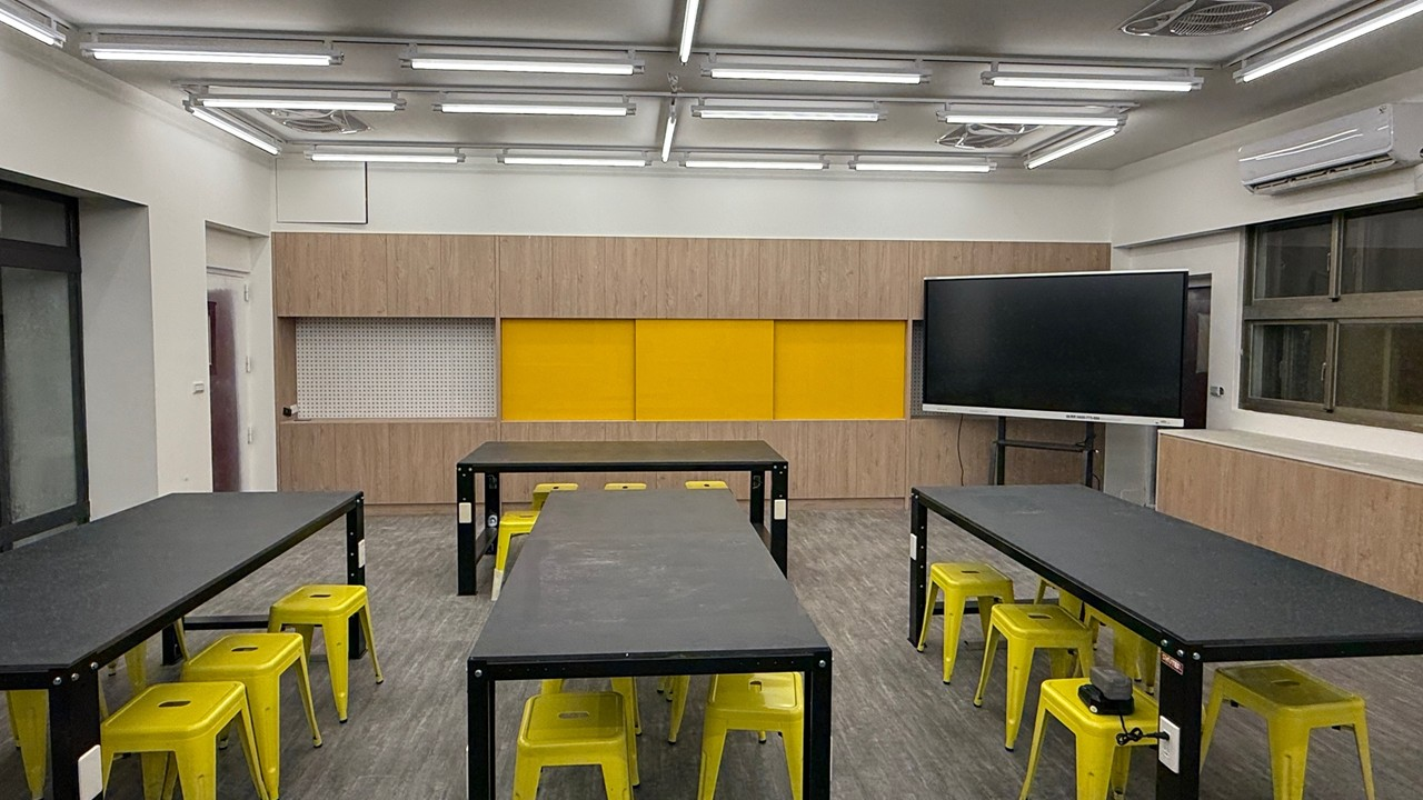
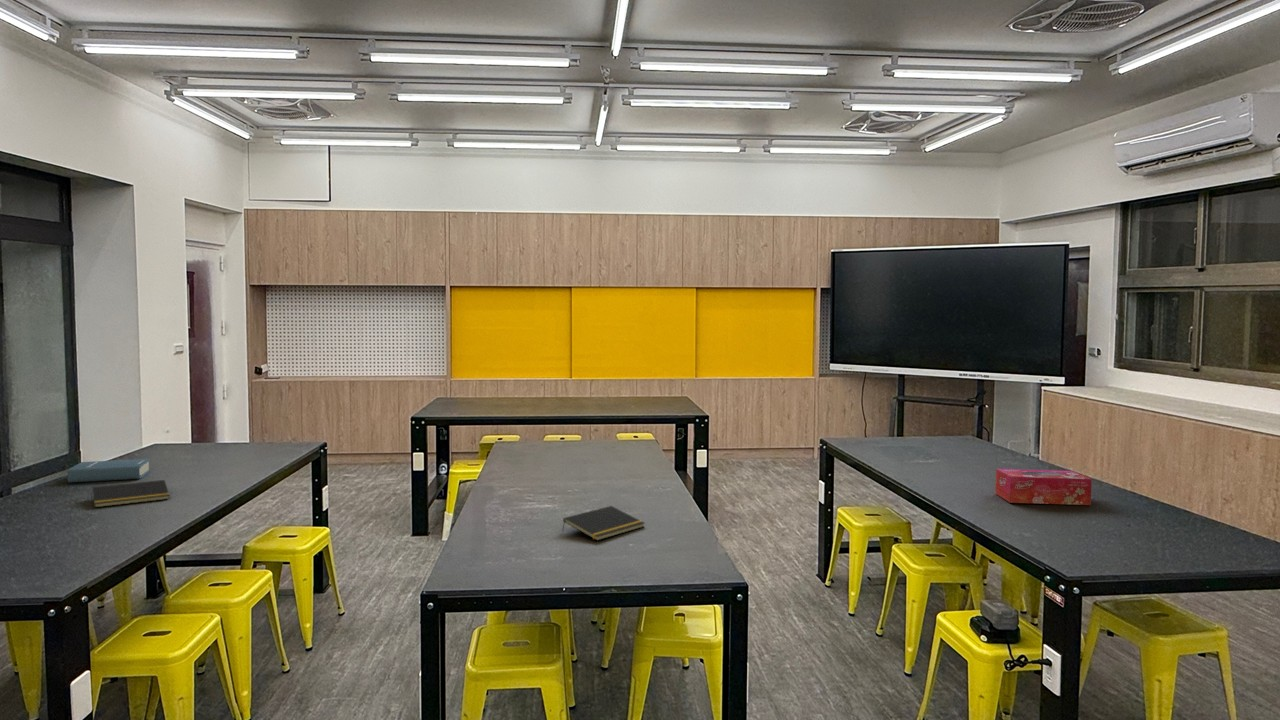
+ notepad (604, 522)
+ tissue box (1041, 486)
+ hardback book (110, 470)
+ notepad (131, 493)
